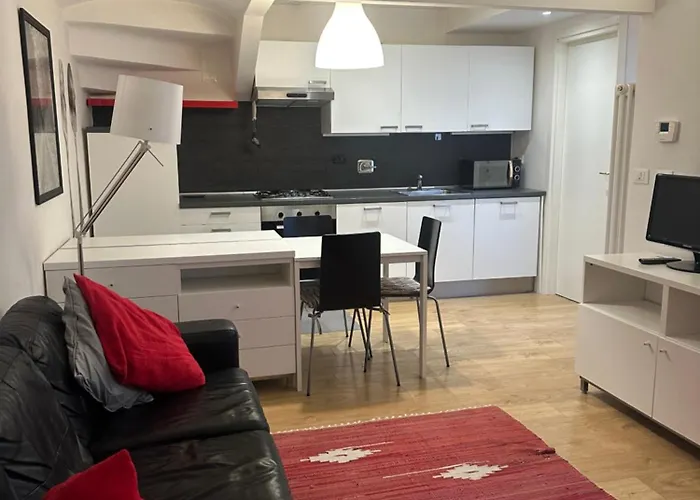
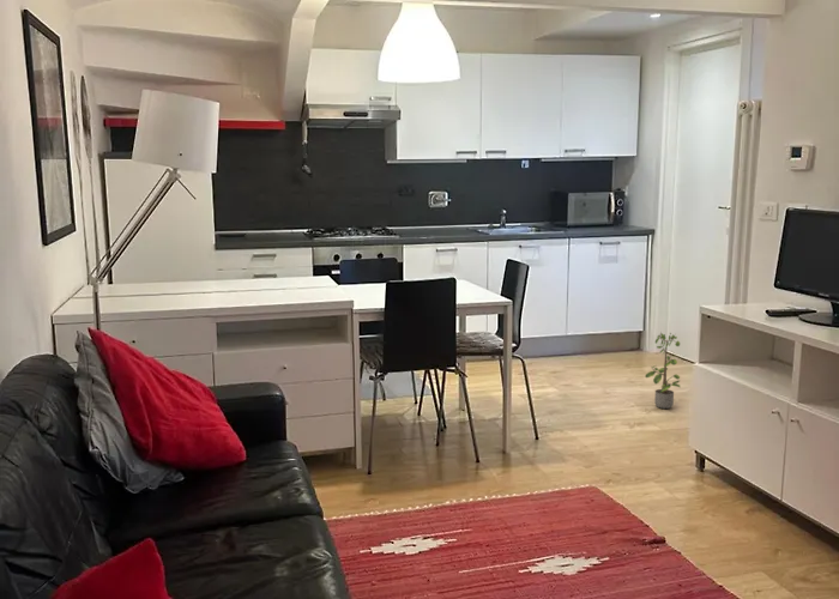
+ potted plant (665, 370)
